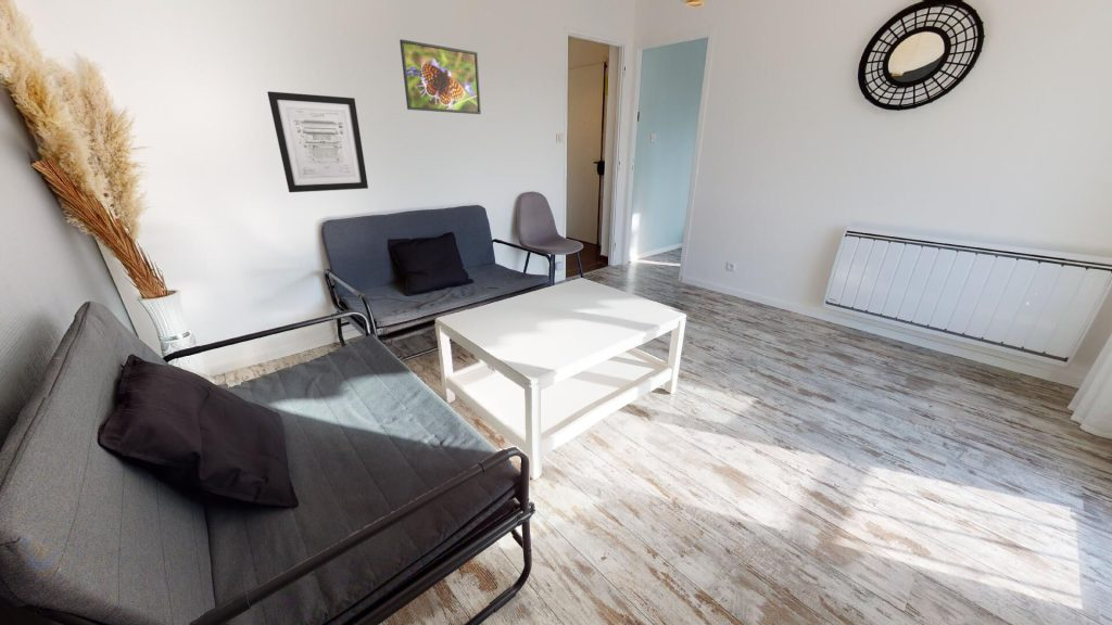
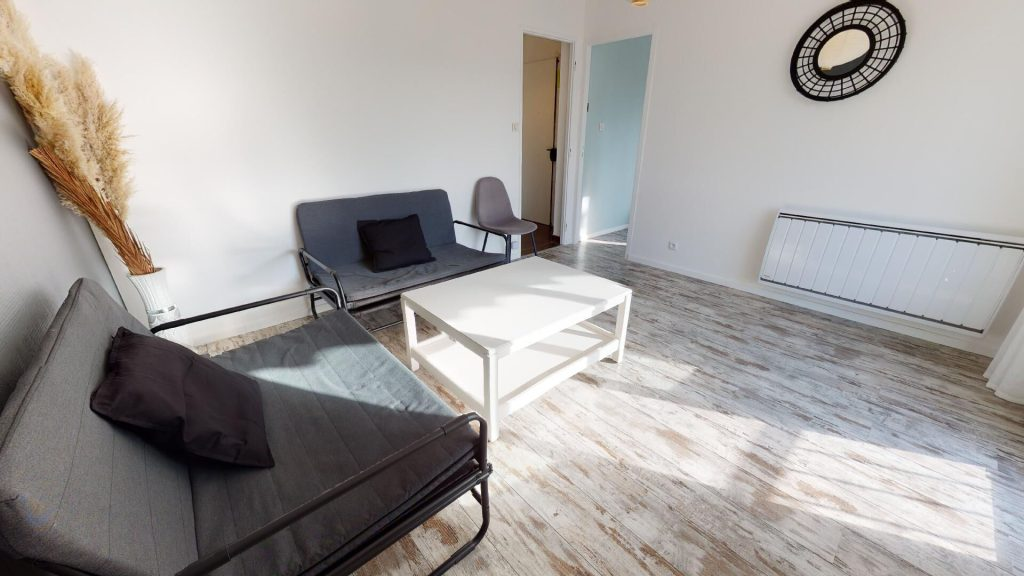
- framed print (443, 79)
- wall art (321, 144)
